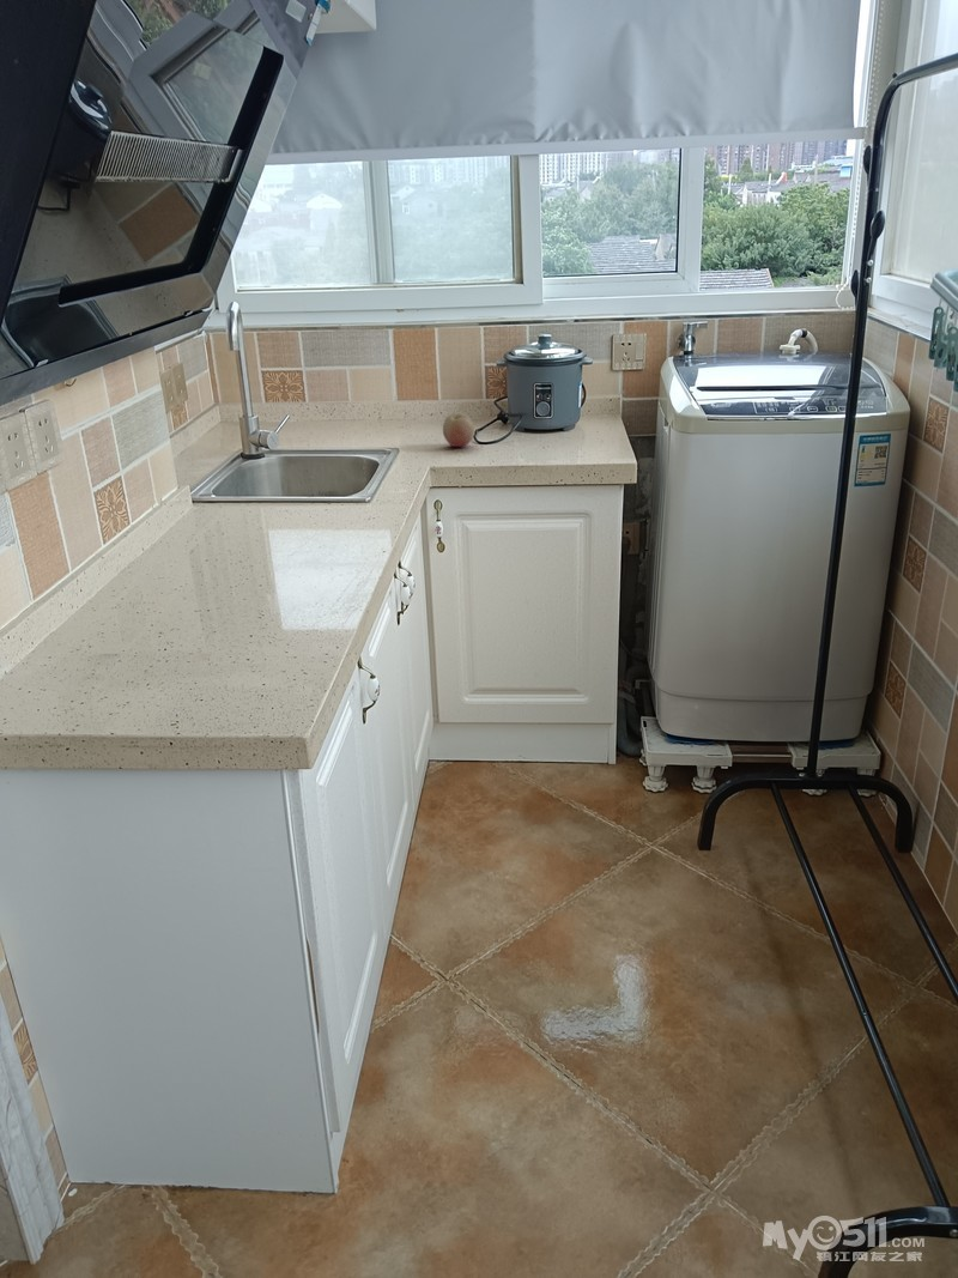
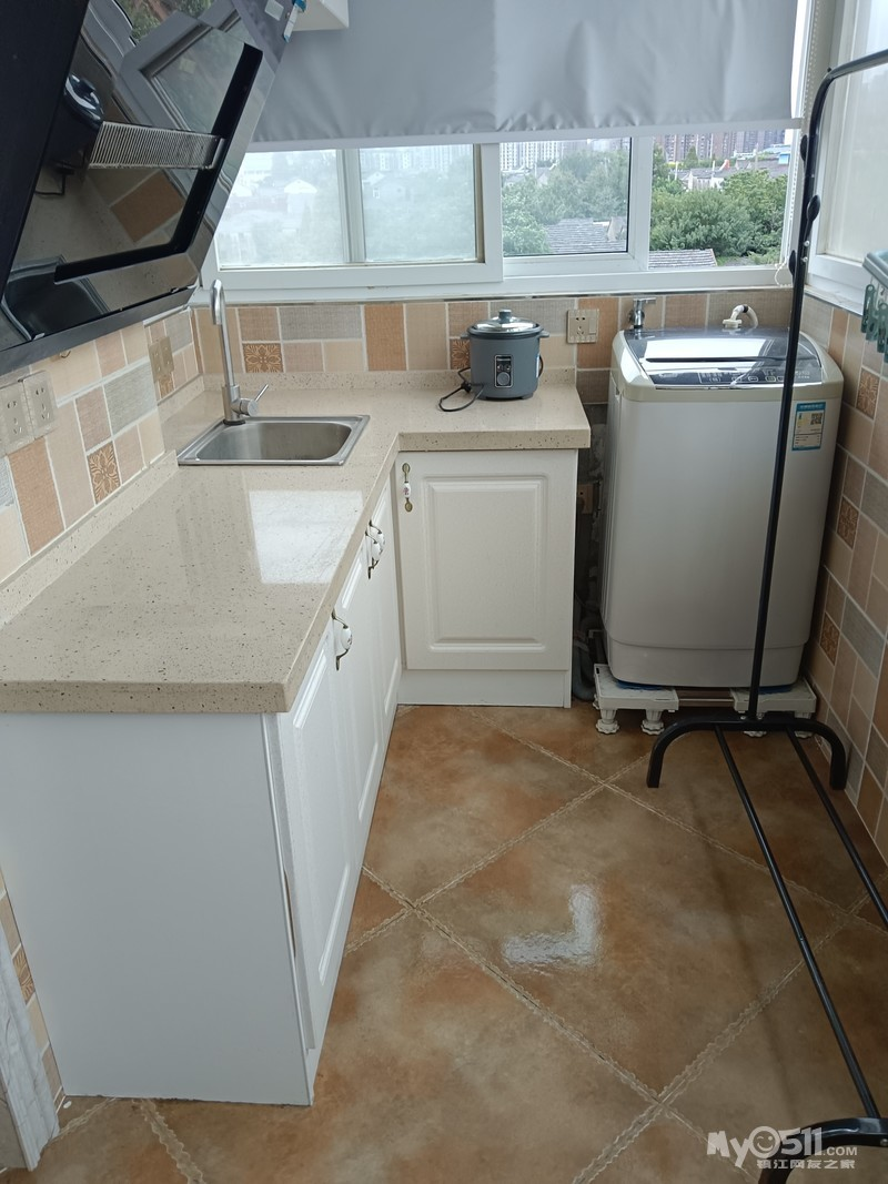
- fruit (457, 430)
